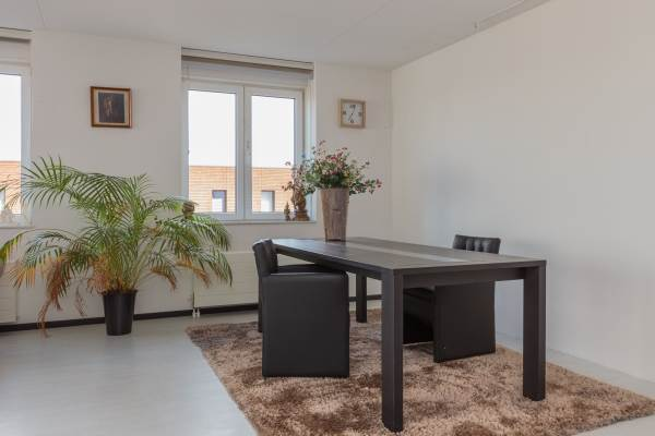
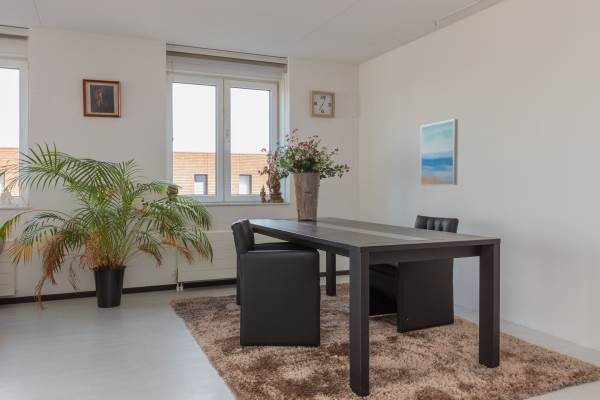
+ wall art (438, 154)
